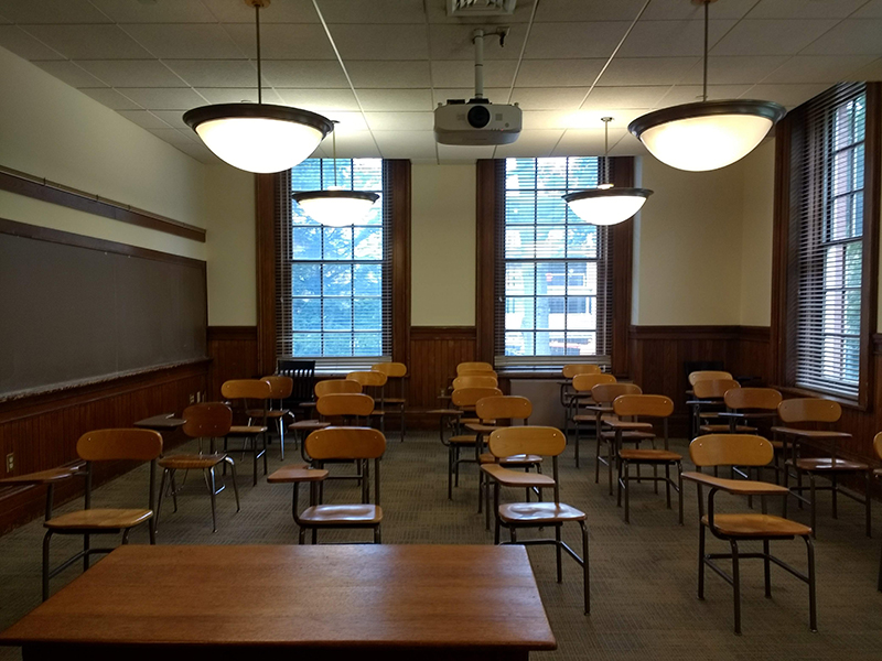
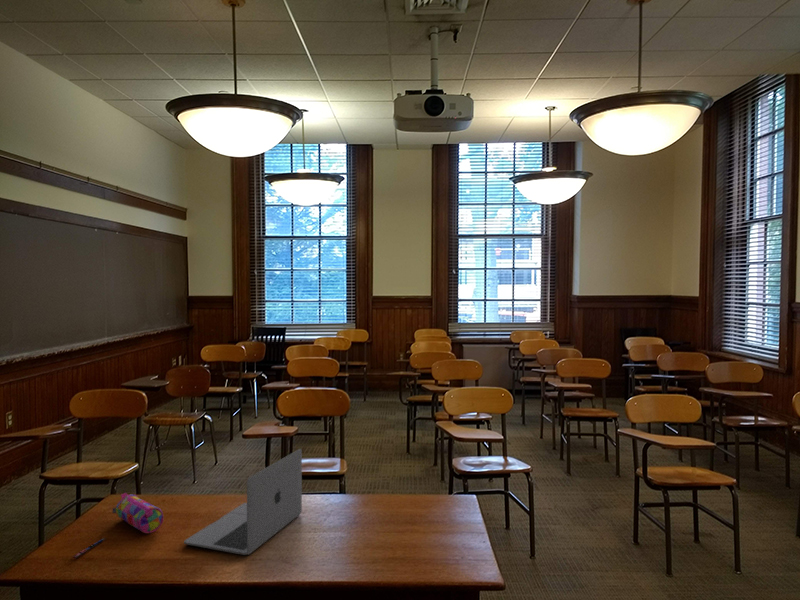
+ pen (89, 547)
+ pencil case (138, 512)
+ laptop (247, 493)
